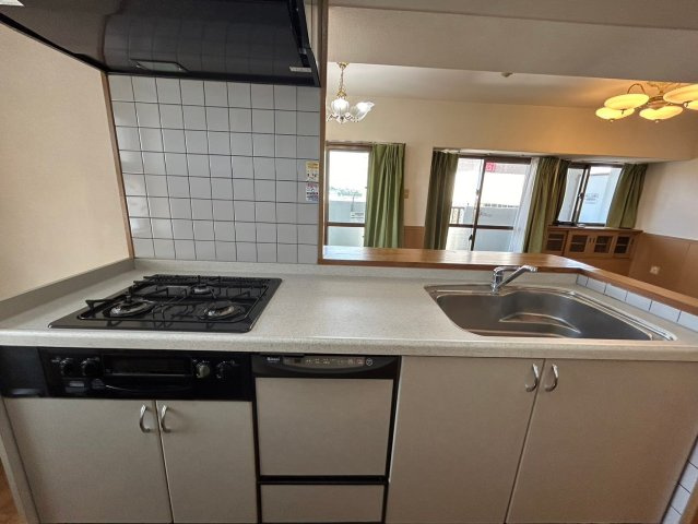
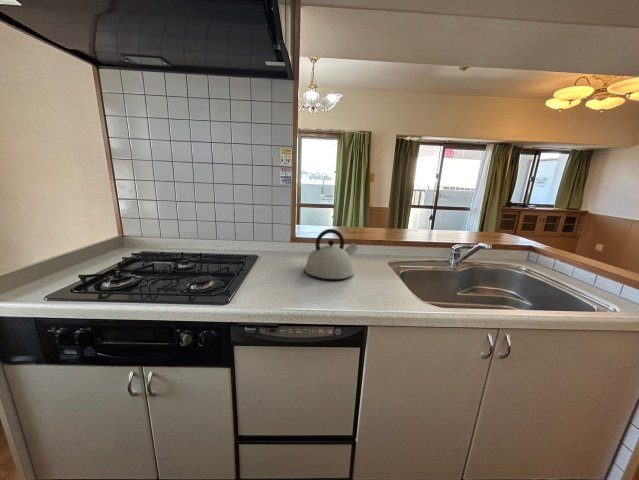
+ kettle (332, 250)
